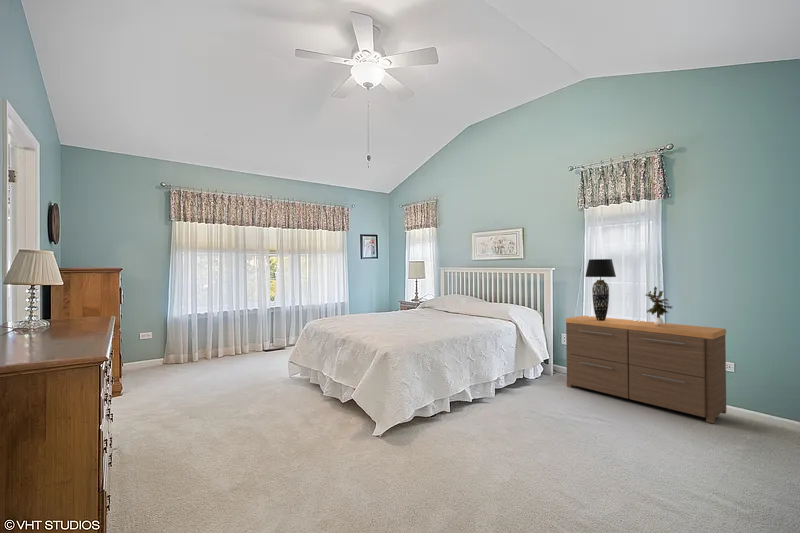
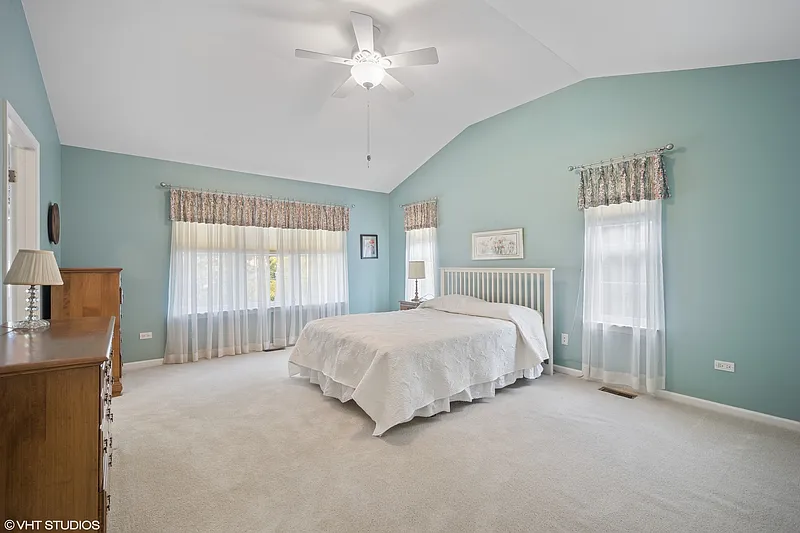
- dresser (636, 360)
- potted plant (656, 305)
- table lamp (600, 289)
